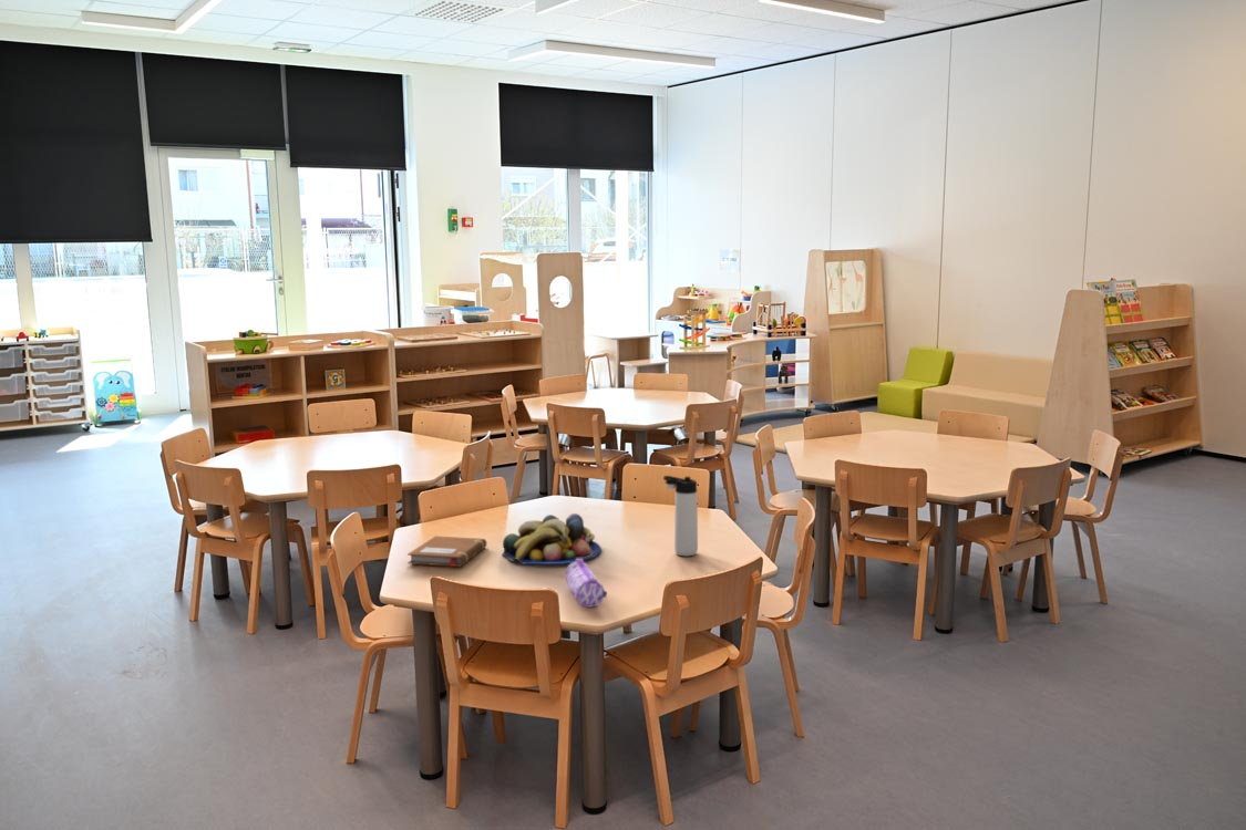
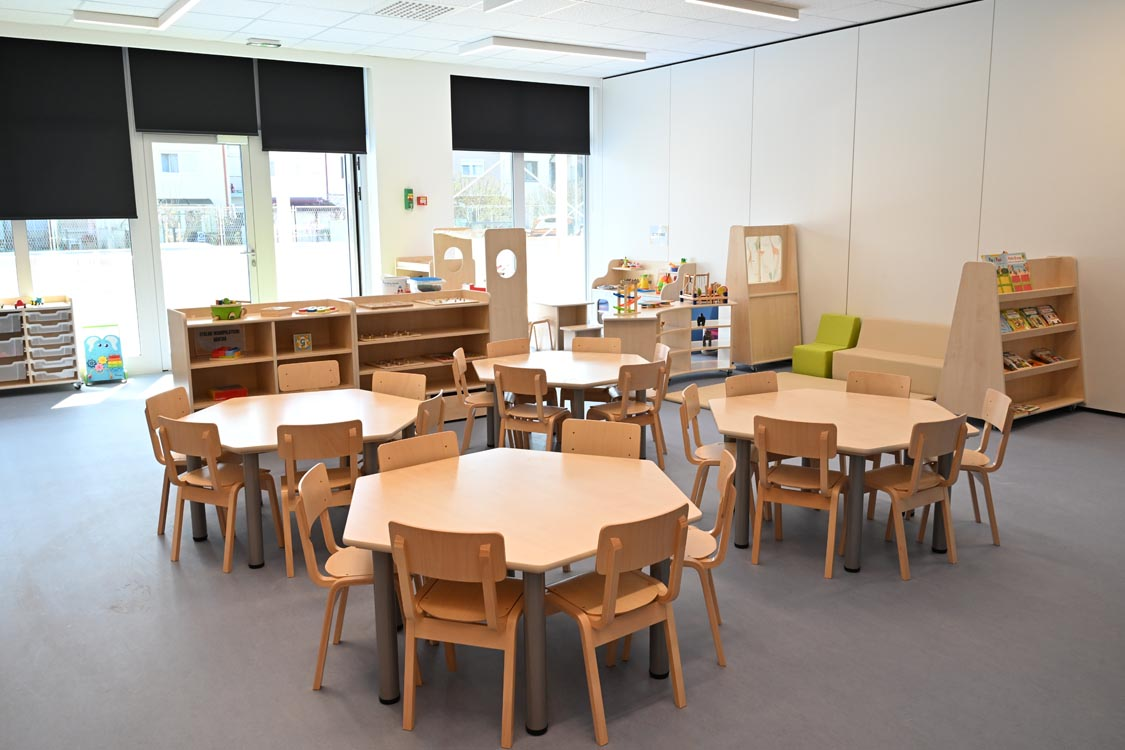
- notebook (447, 551)
- thermos bottle (680, 515)
- pencil case (584, 582)
- fruit bowl (553, 535)
